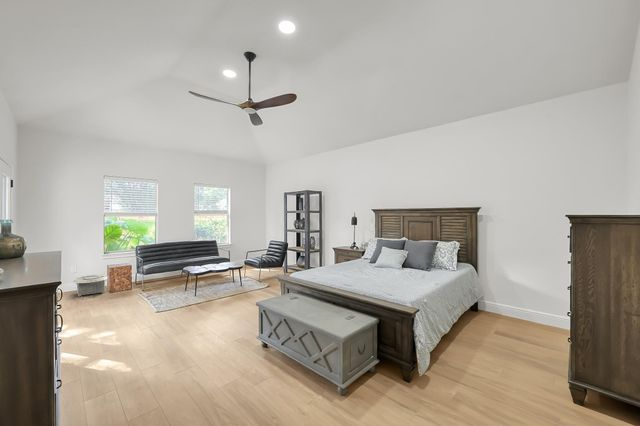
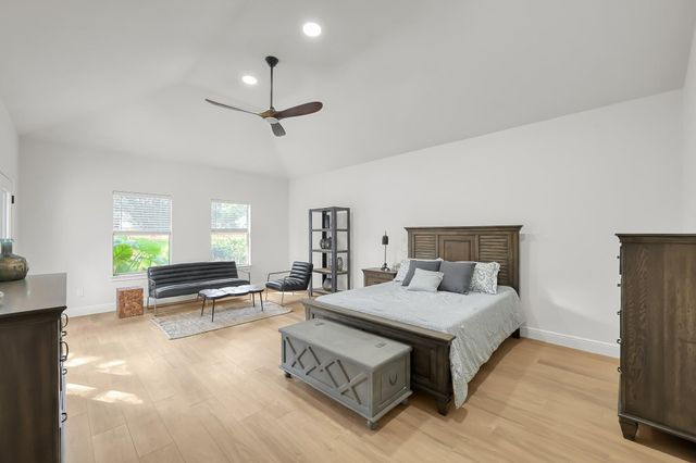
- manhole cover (91, 285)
